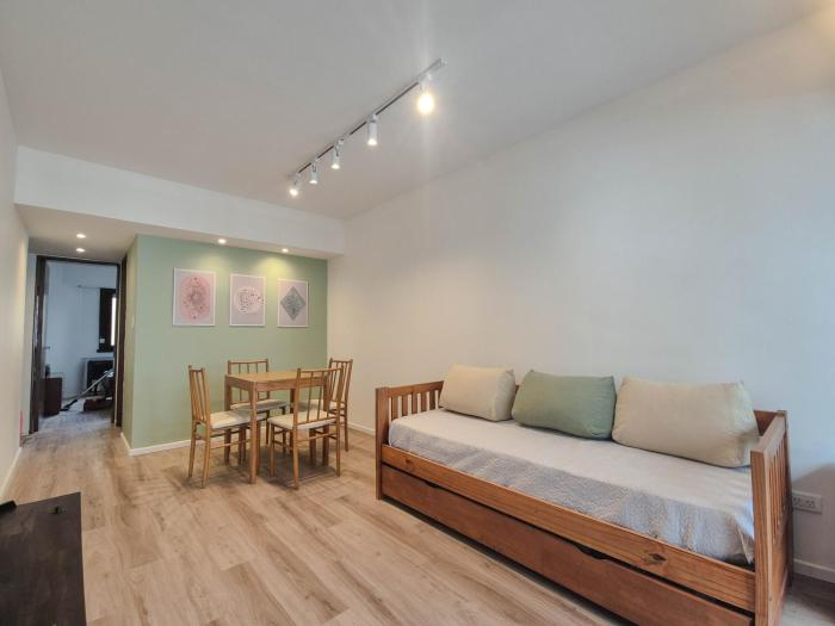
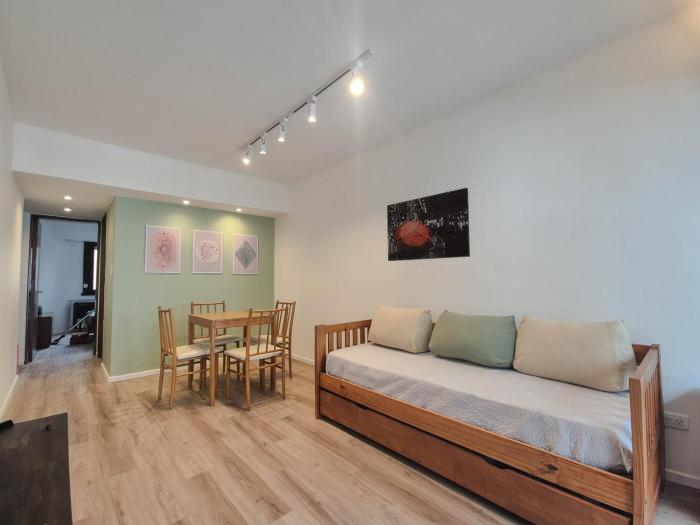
+ wall art (424, 228)
